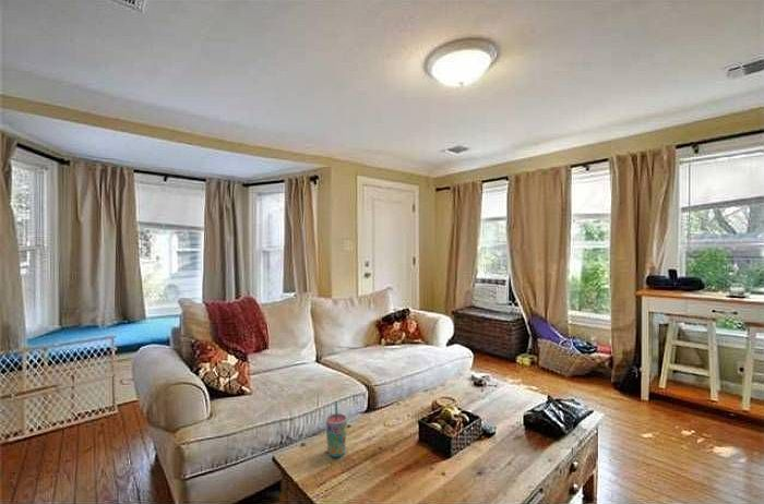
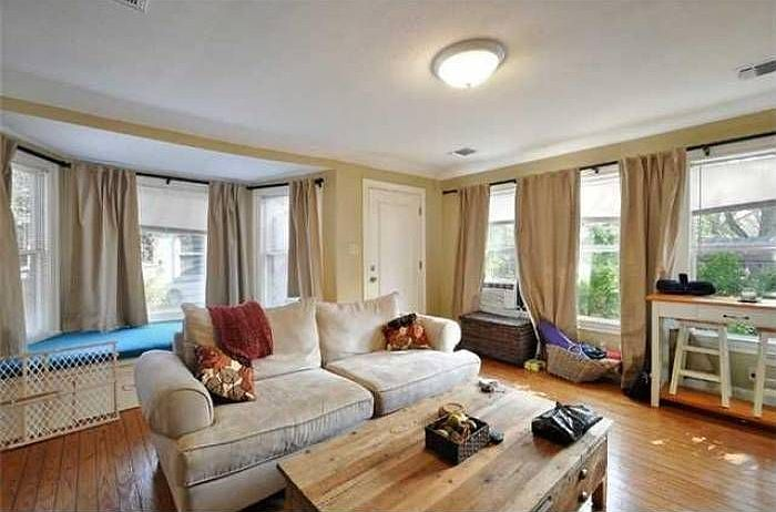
- cup (336, 427)
